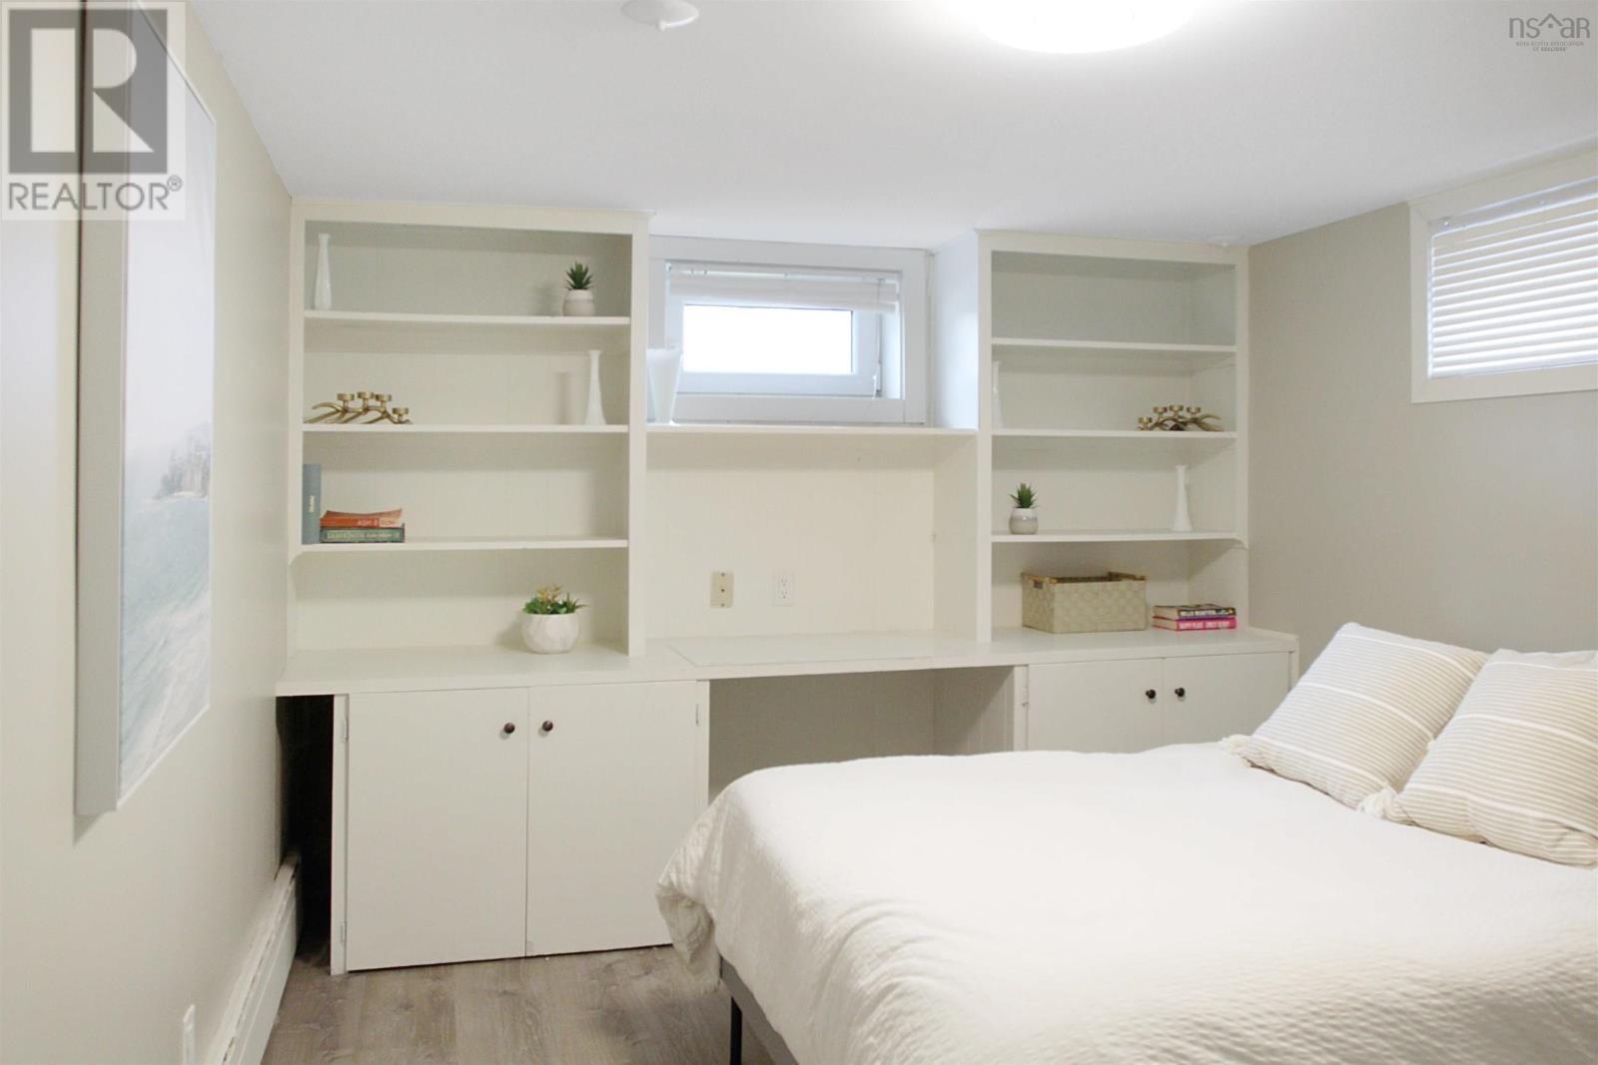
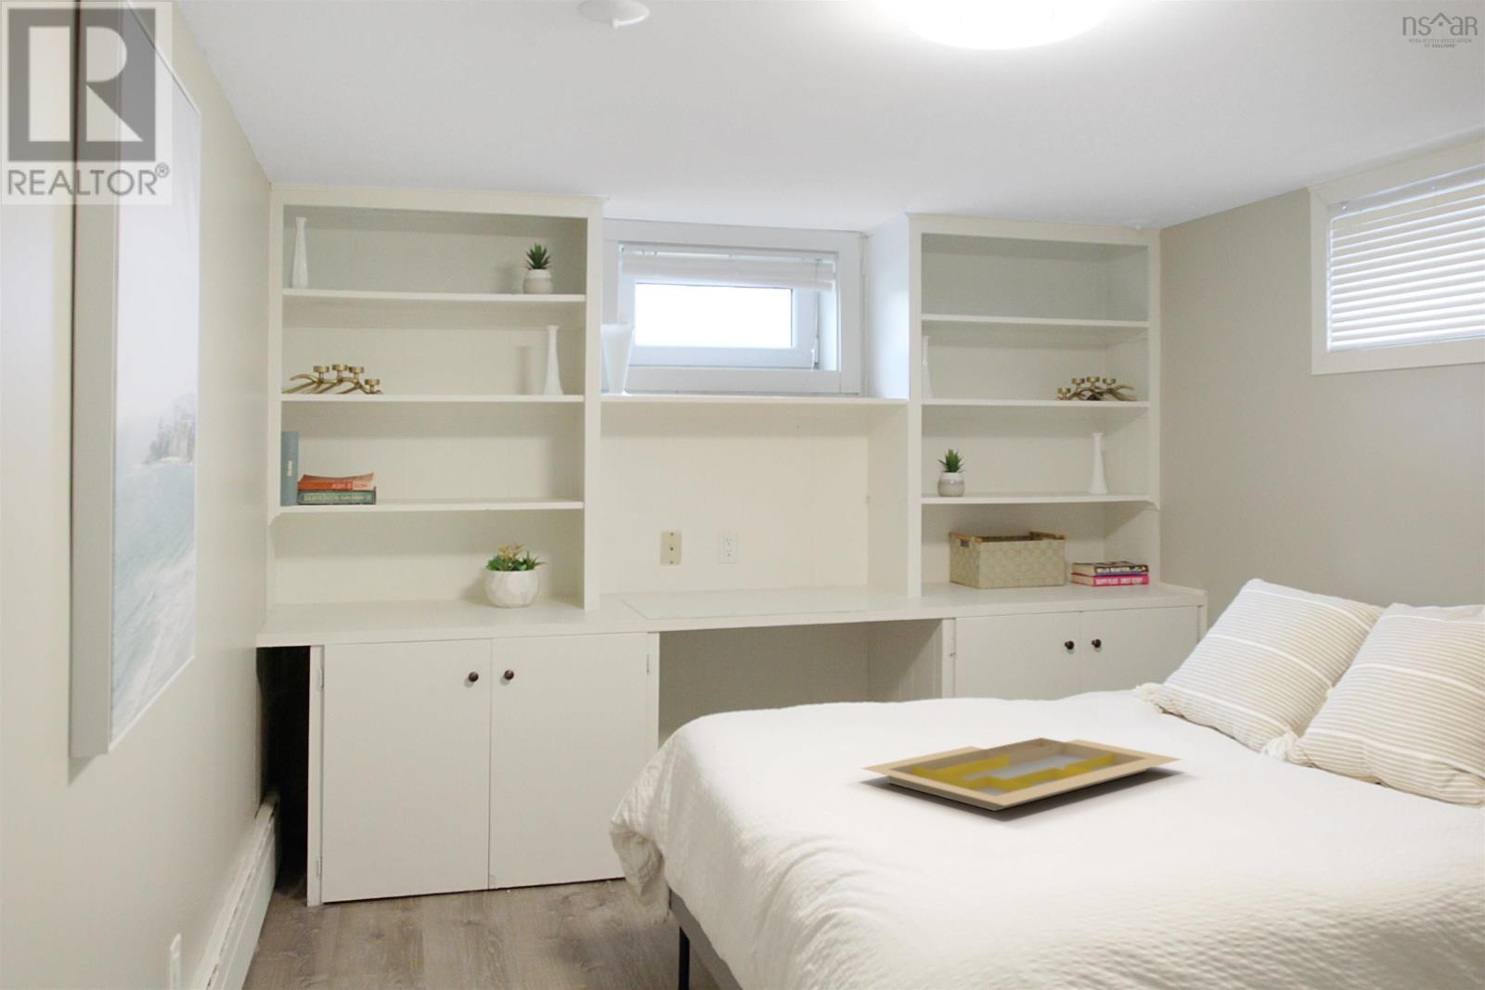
+ serving tray (1024, 770)
